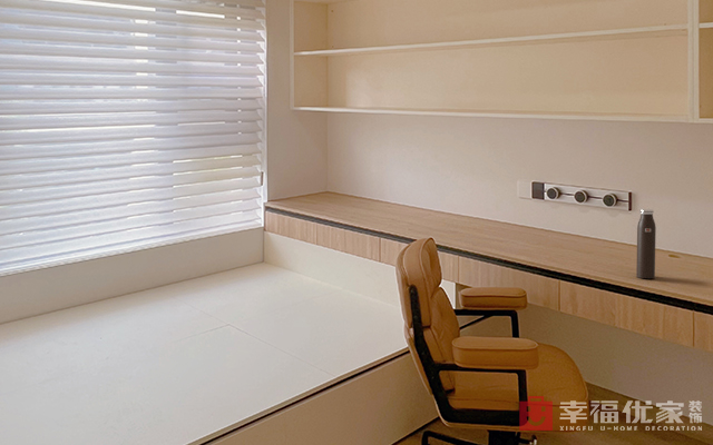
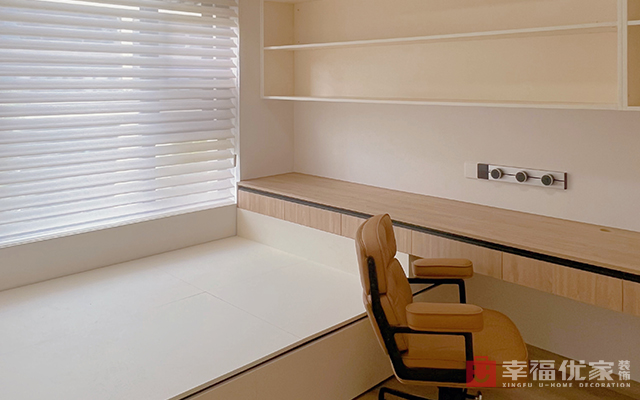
- water bottle (646, 243)
